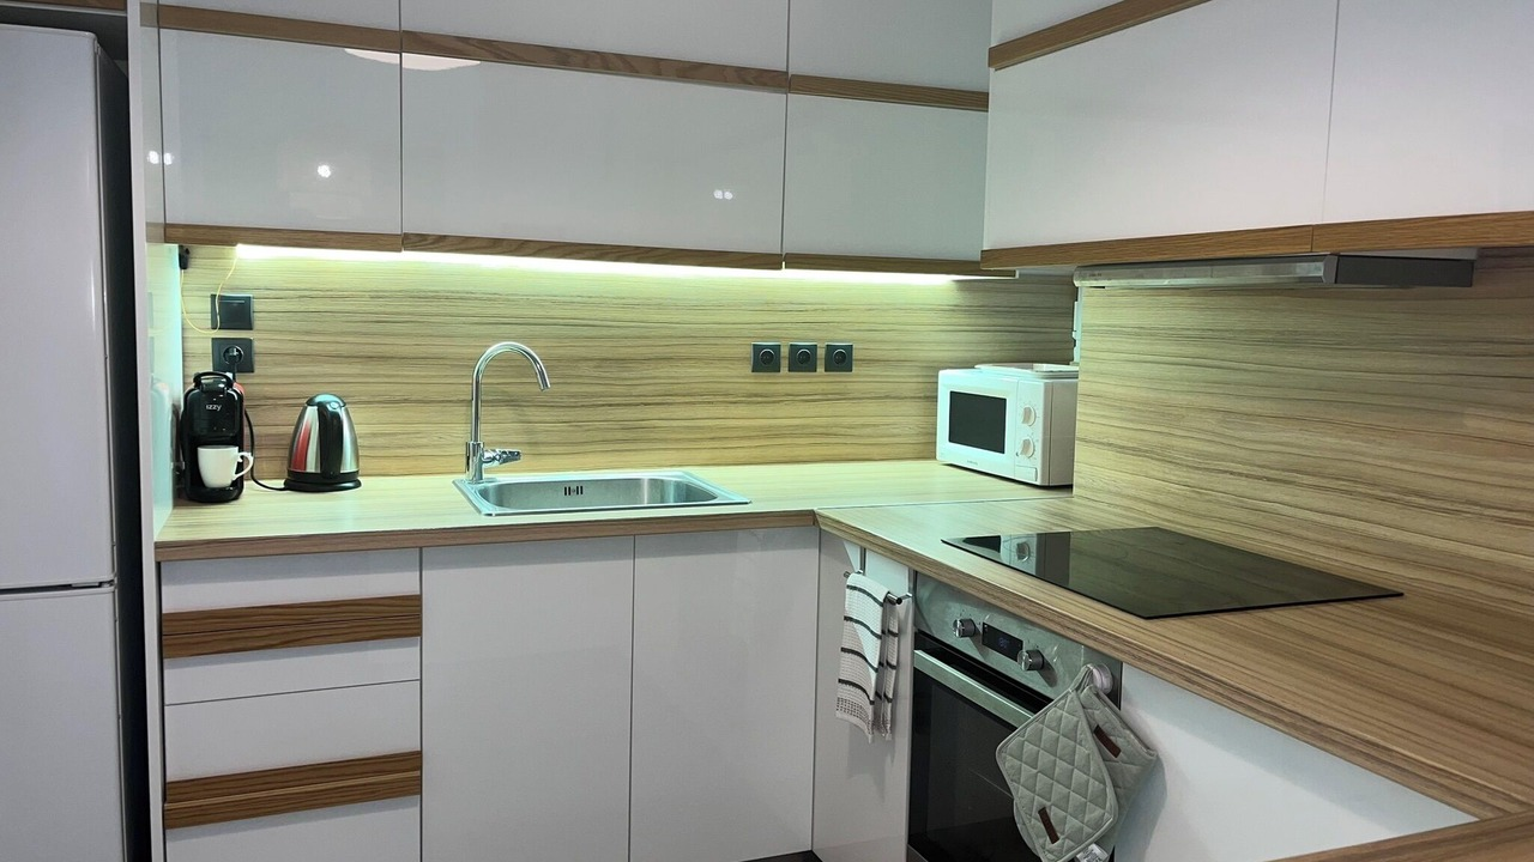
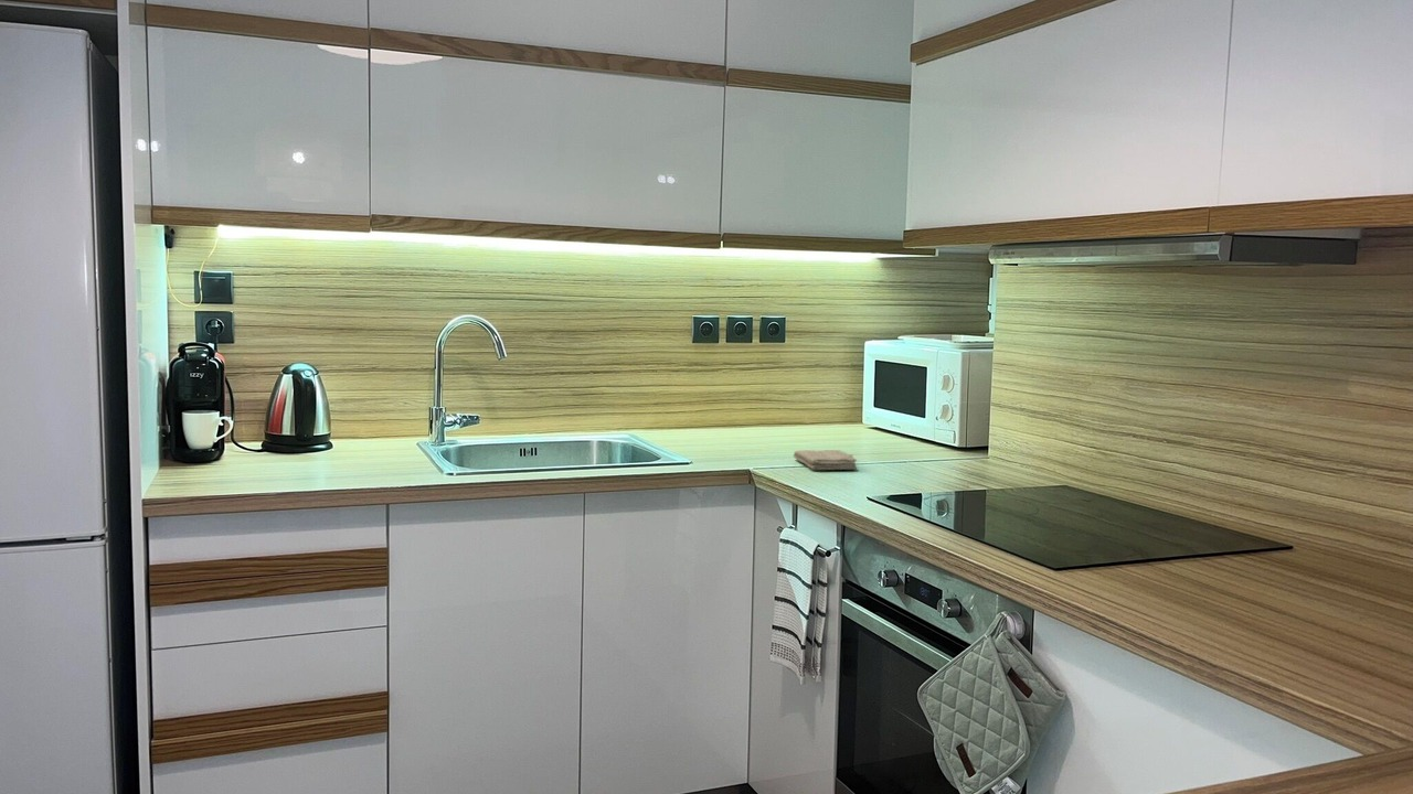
+ washcloth (825, 458)
